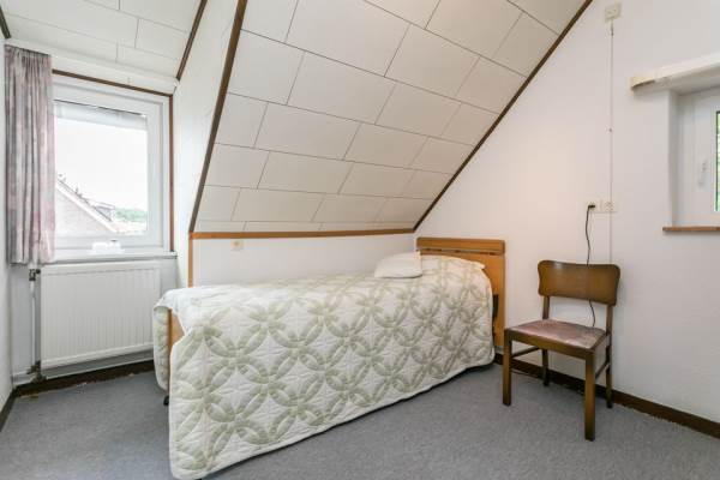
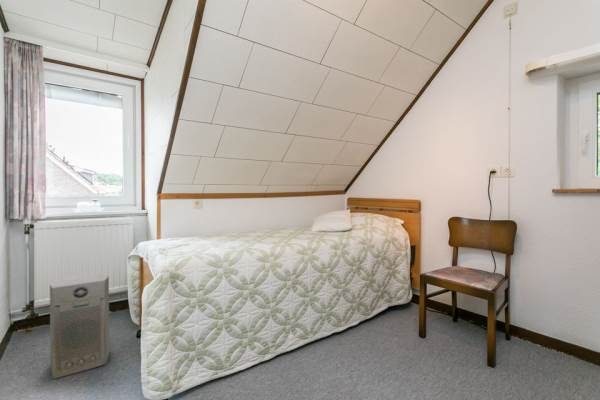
+ fan (81, 318)
